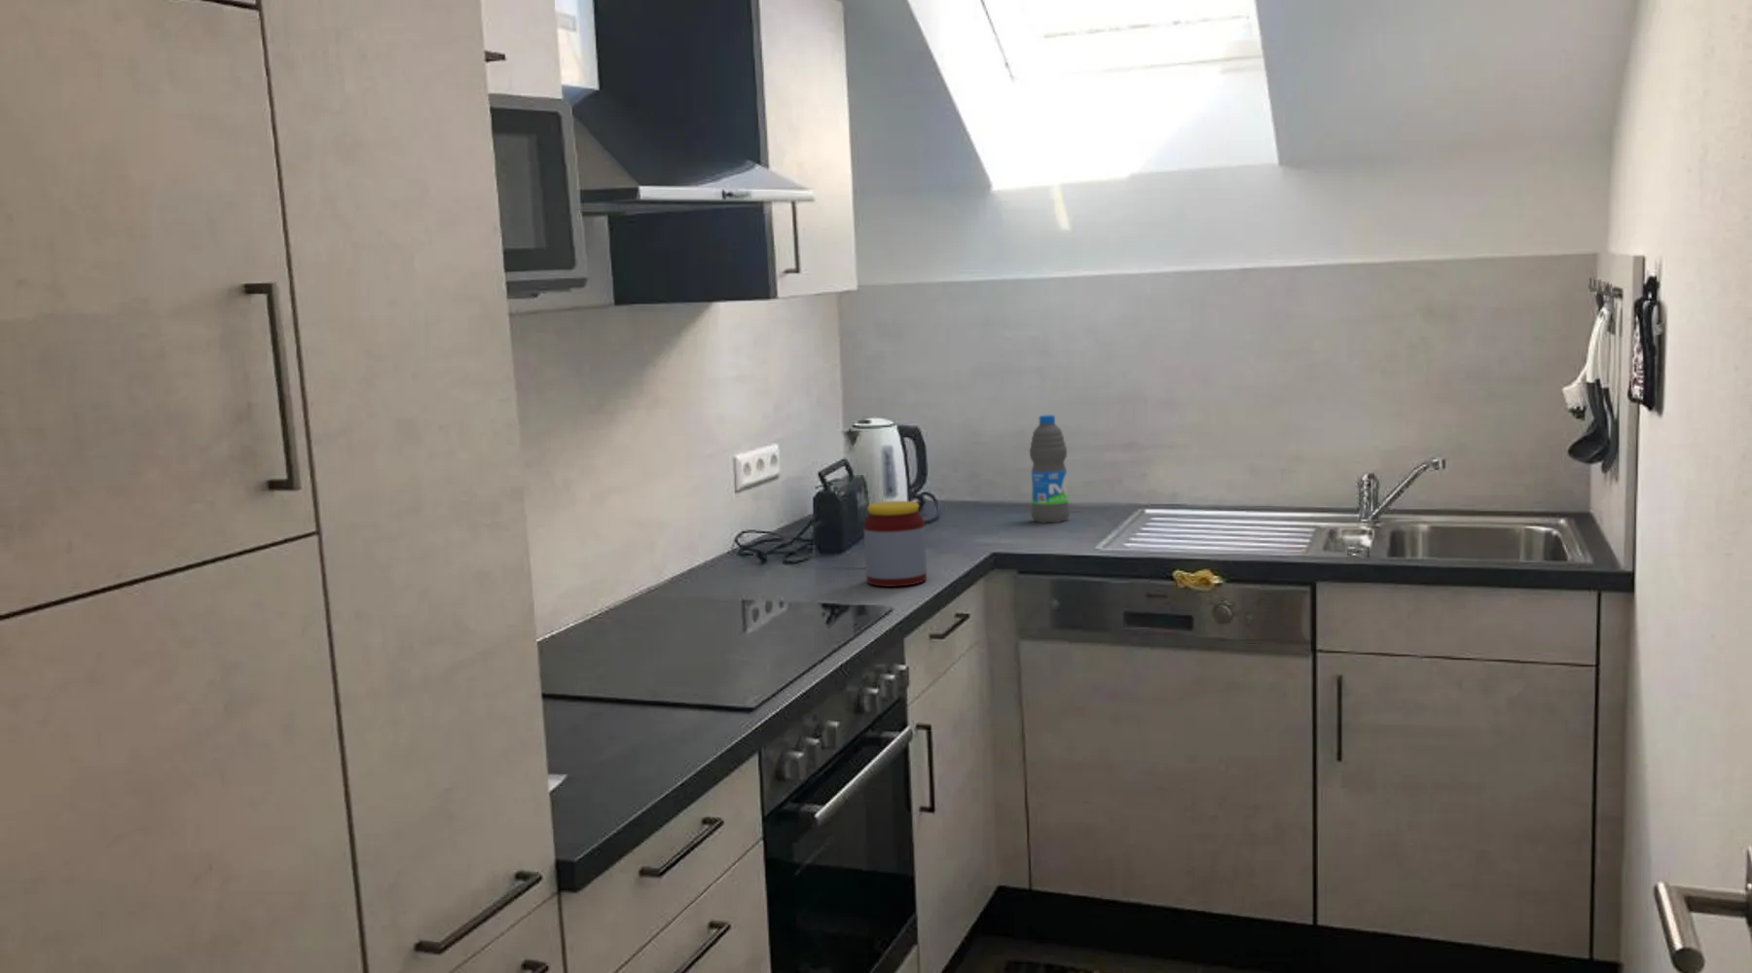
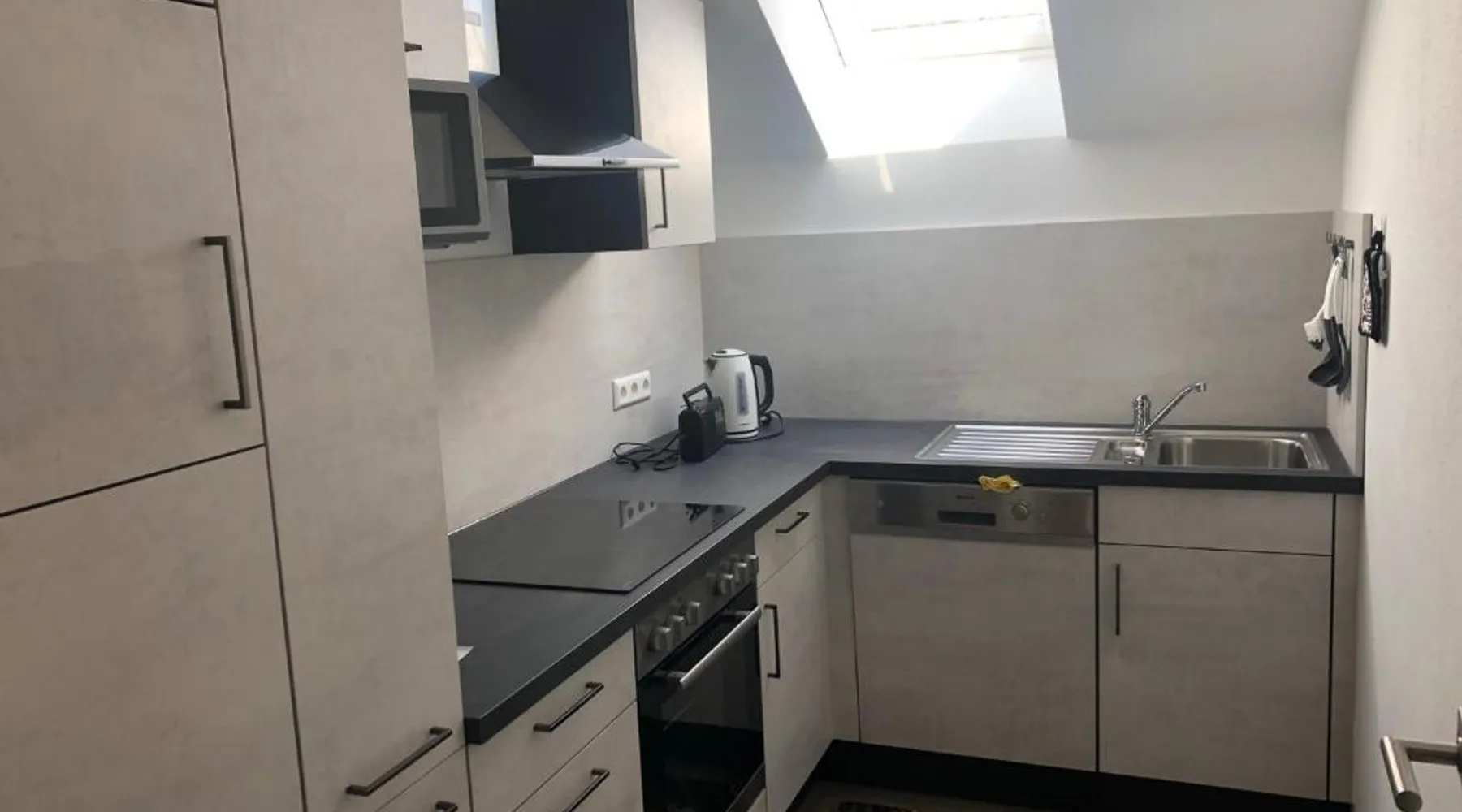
- jar (894, 542)
- water bottle (1049, 469)
